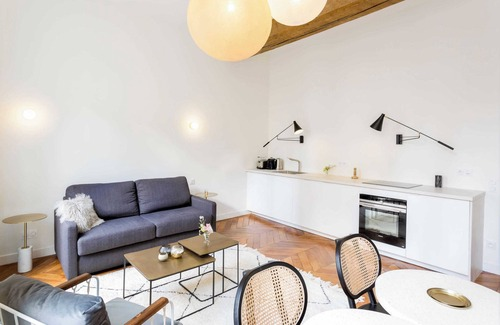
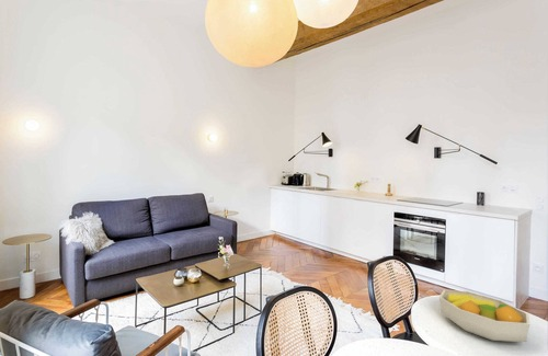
+ fruit bowl (480, 310)
